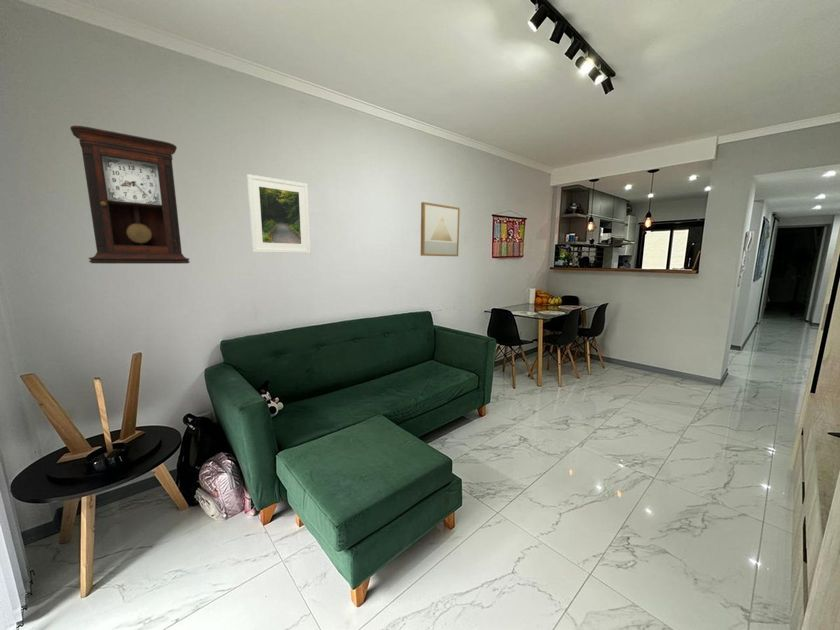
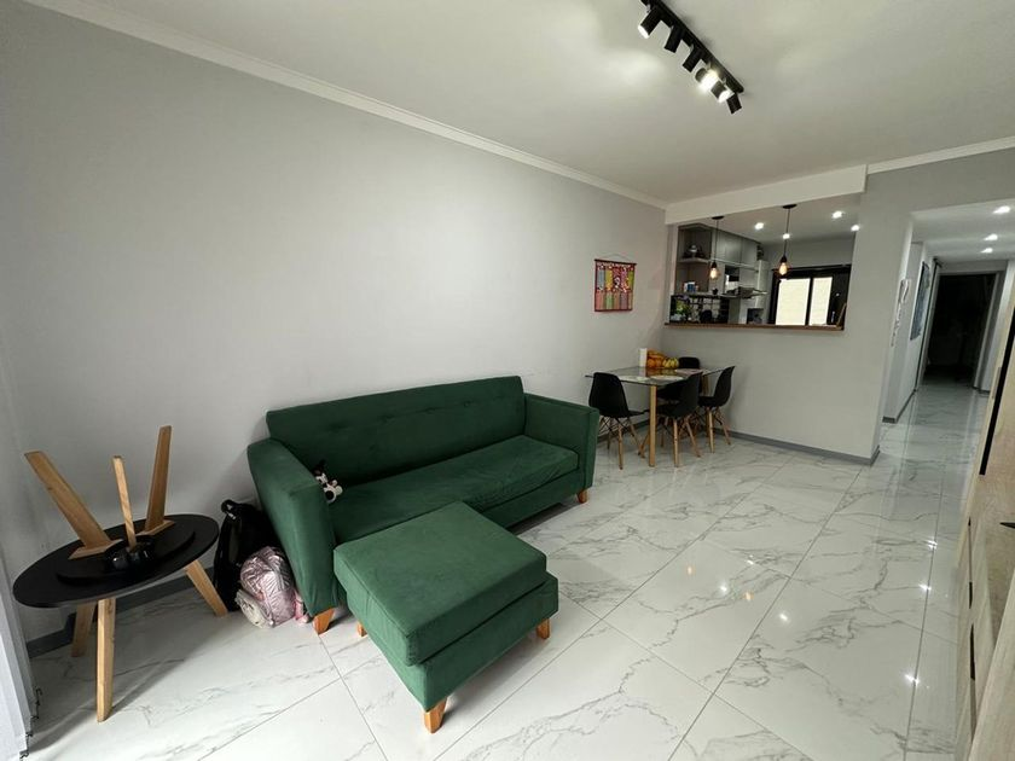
- wall art (440, 230)
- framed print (280, 216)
- pendulum clock (135, 202)
